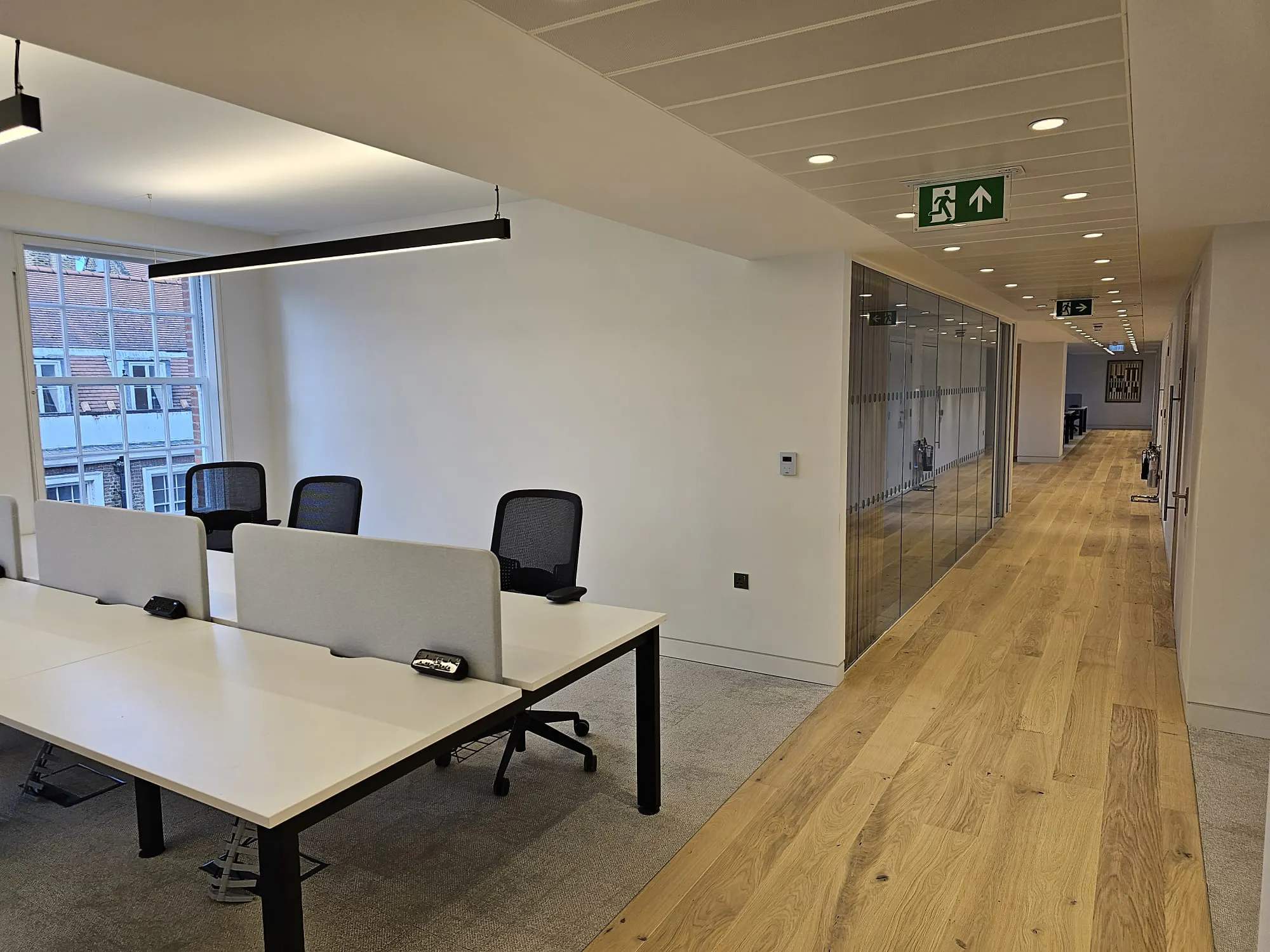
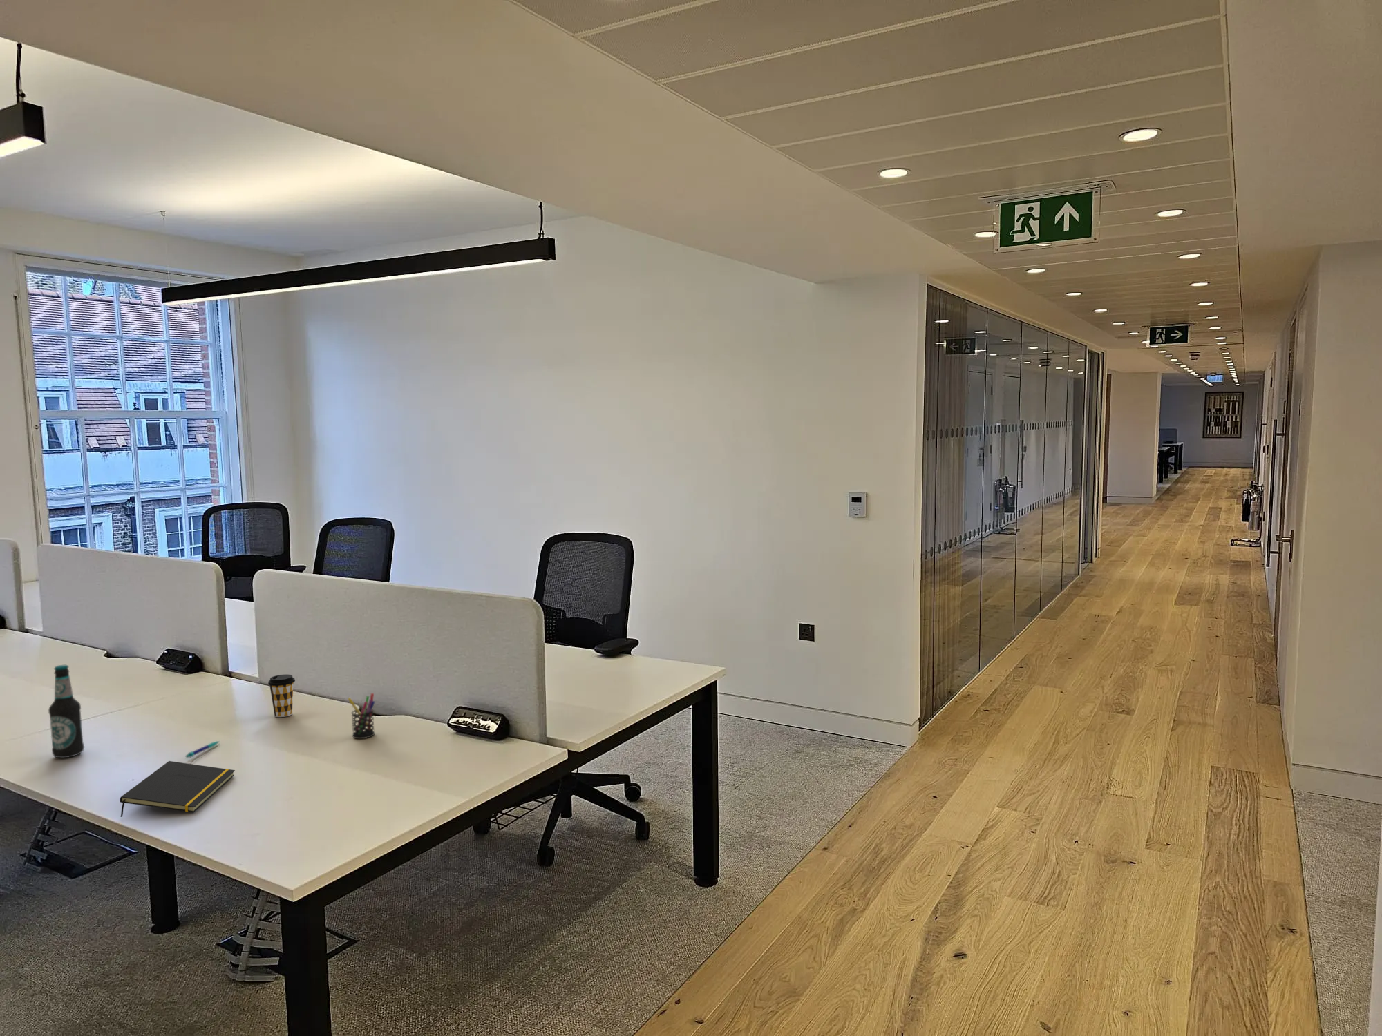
+ pen holder (365, 714)
+ notepad (181, 786)
+ bottle (65, 710)
+ pen (203, 748)
+ coffee cup (282, 695)
